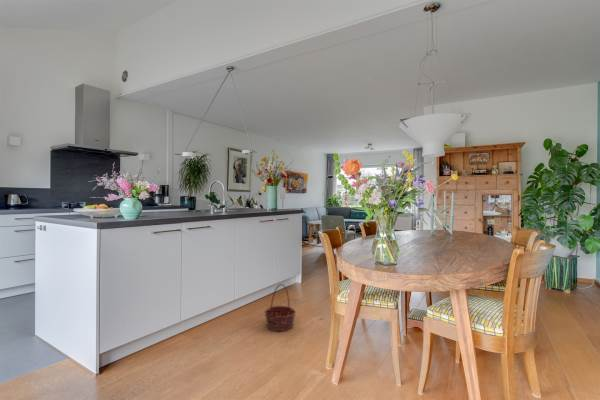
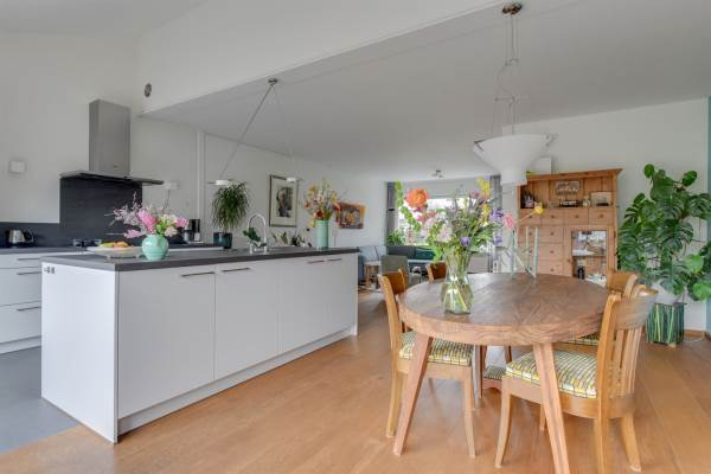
- basket (280, 306)
